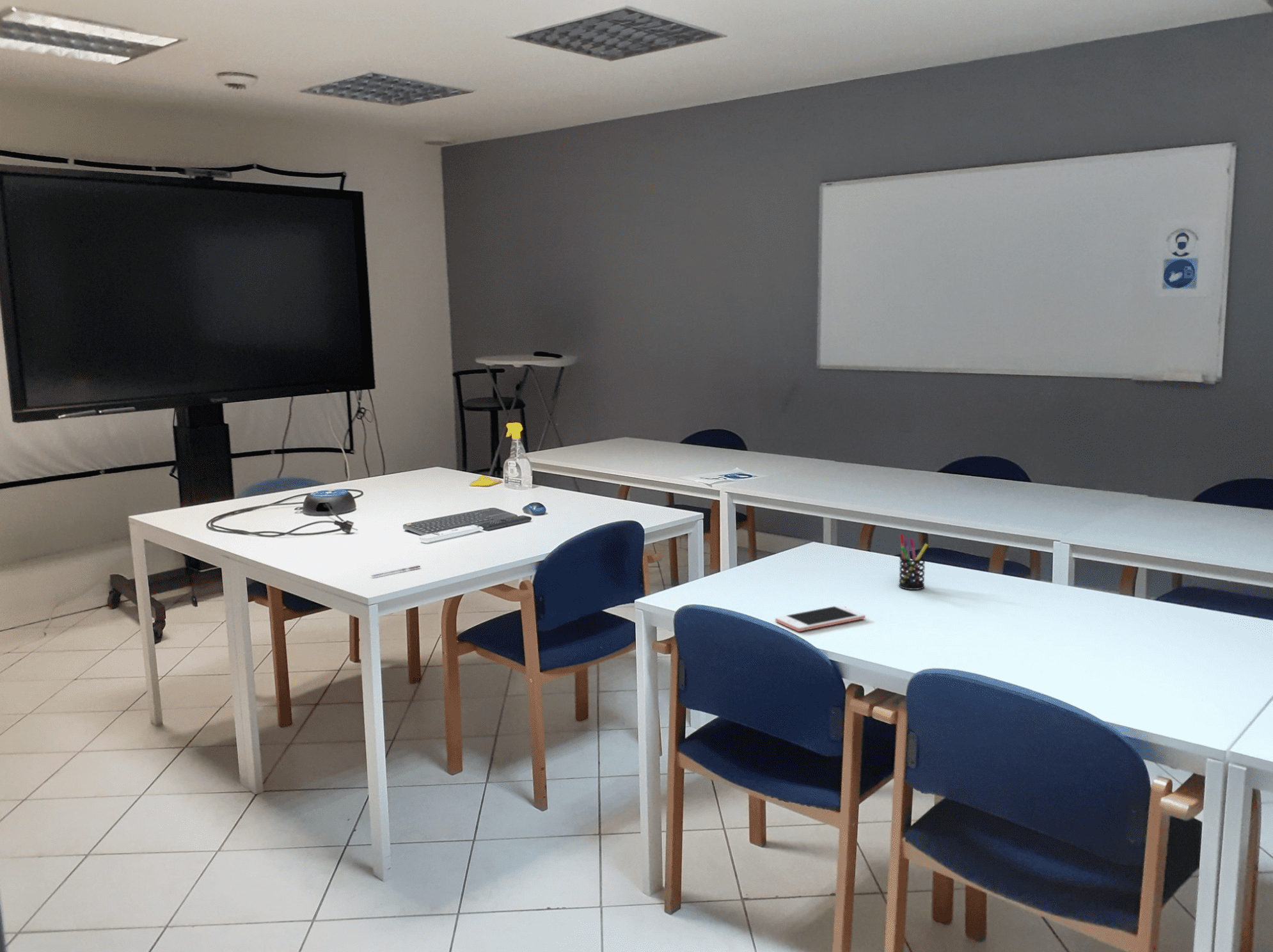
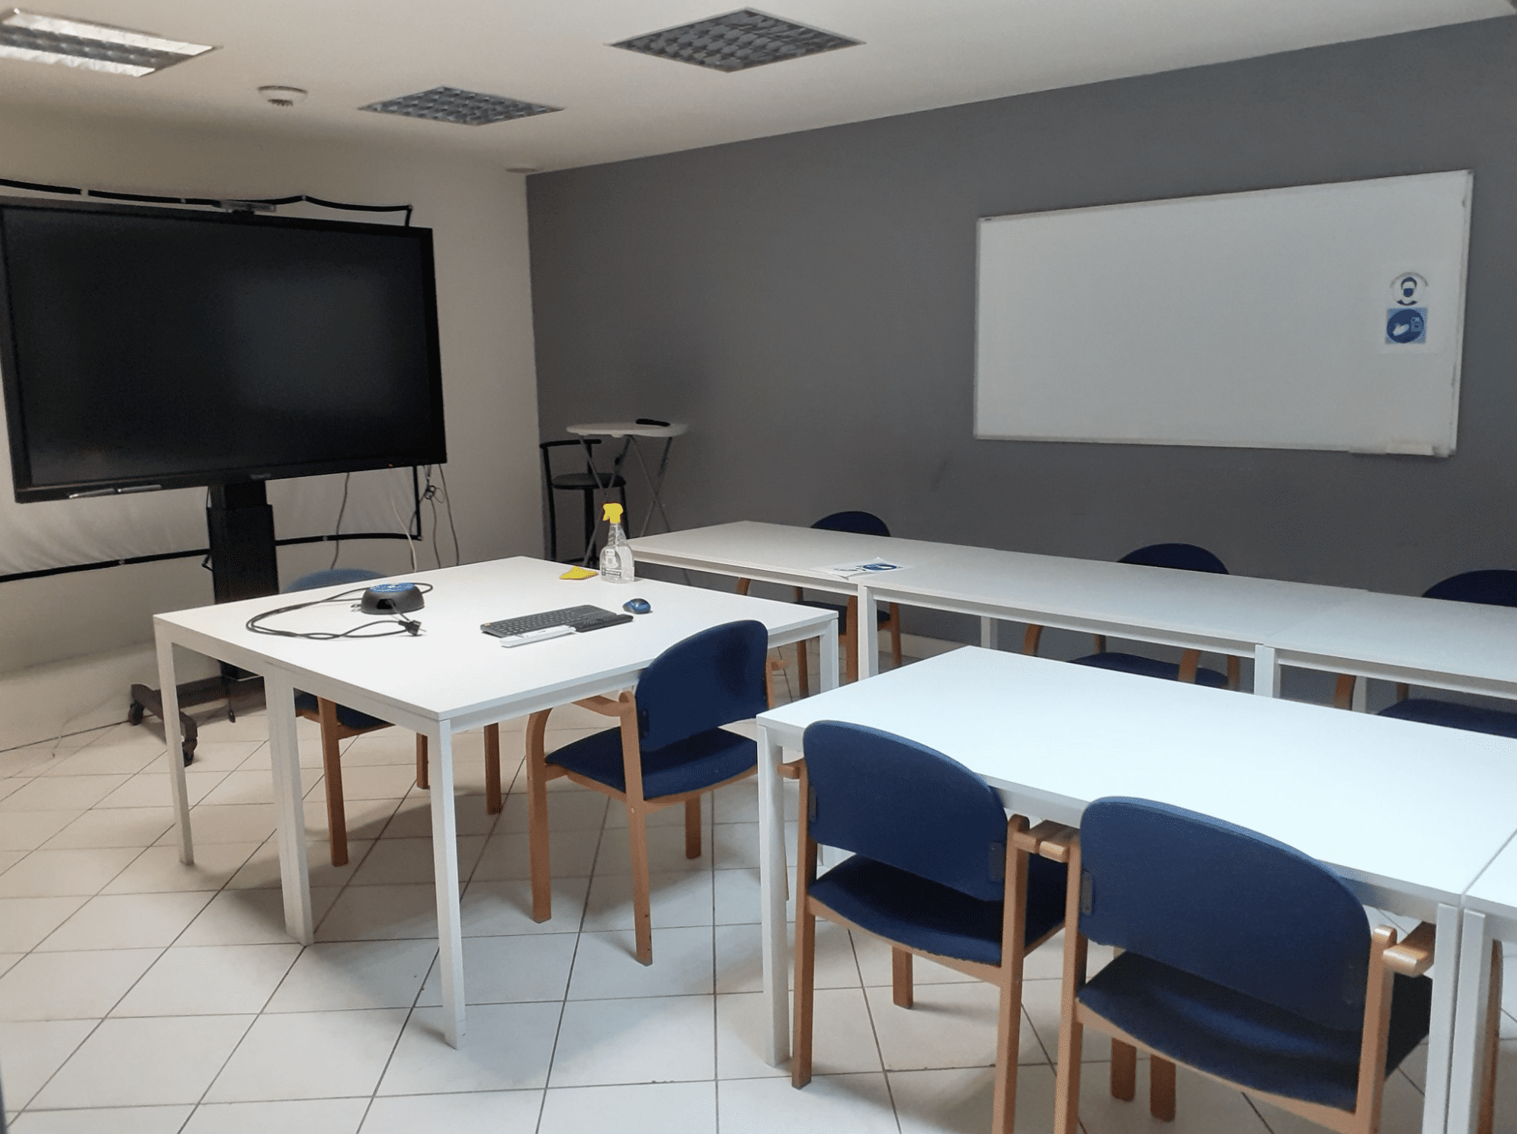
- pen holder (909, 561)
- pen (396, 571)
- cell phone (820, 617)
